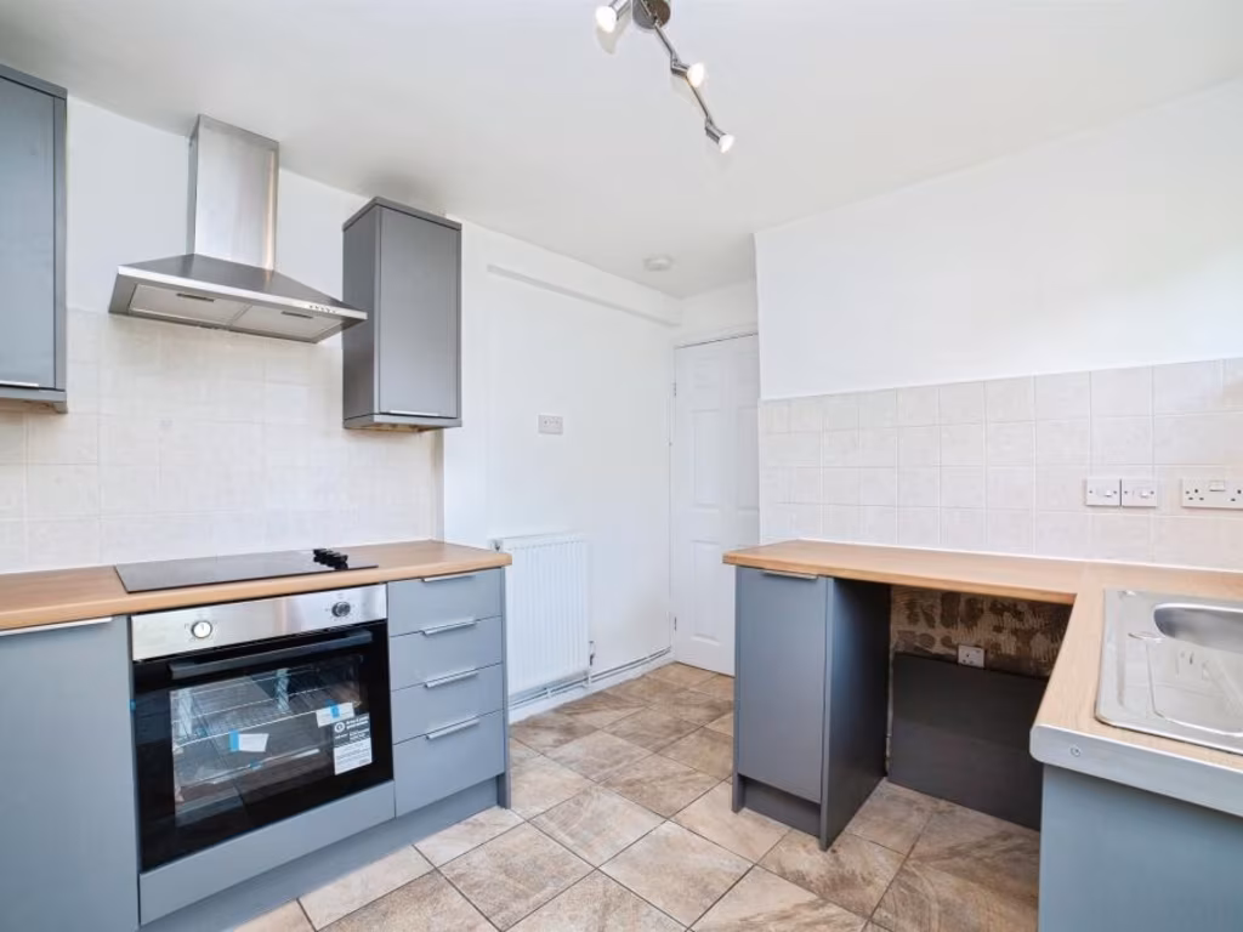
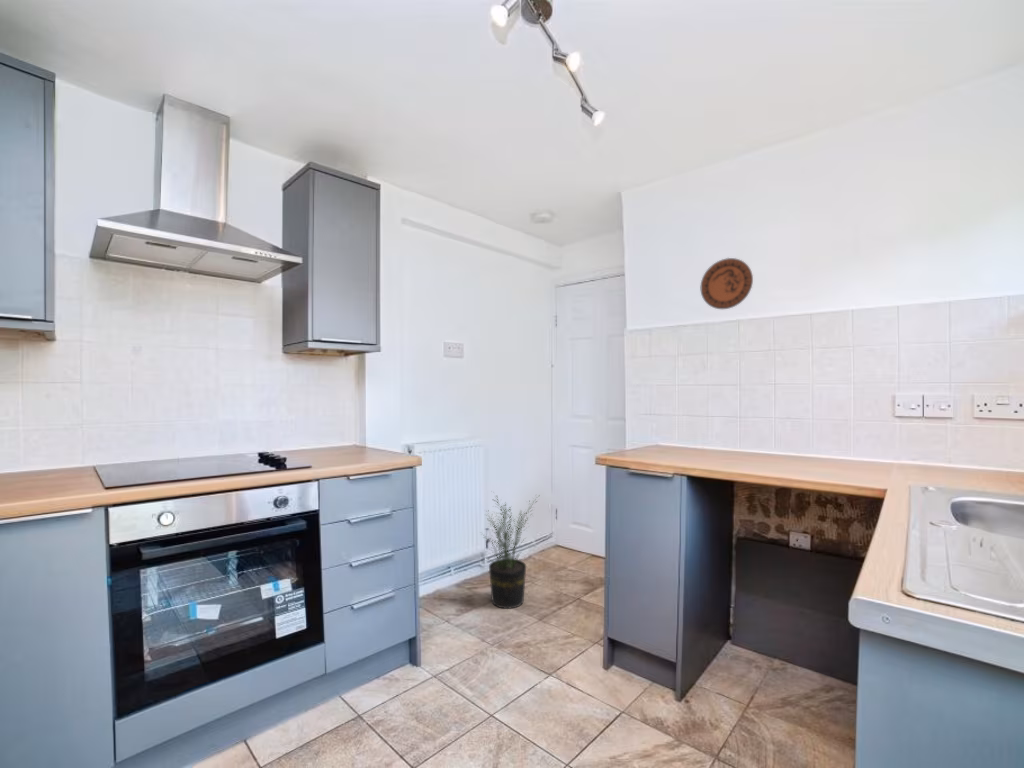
+ decorative plate (726, 284)
+ potted plant (510, 546)
